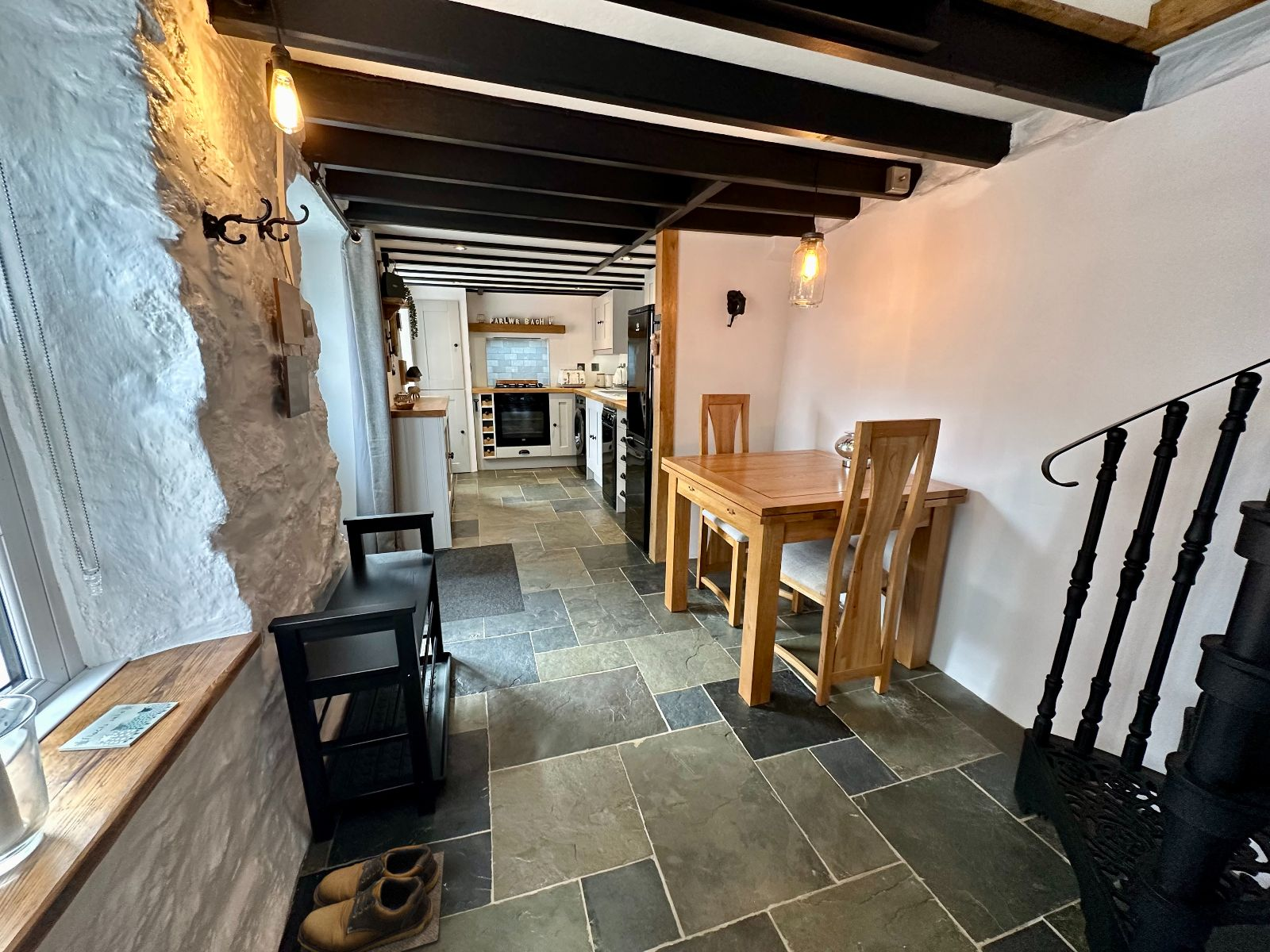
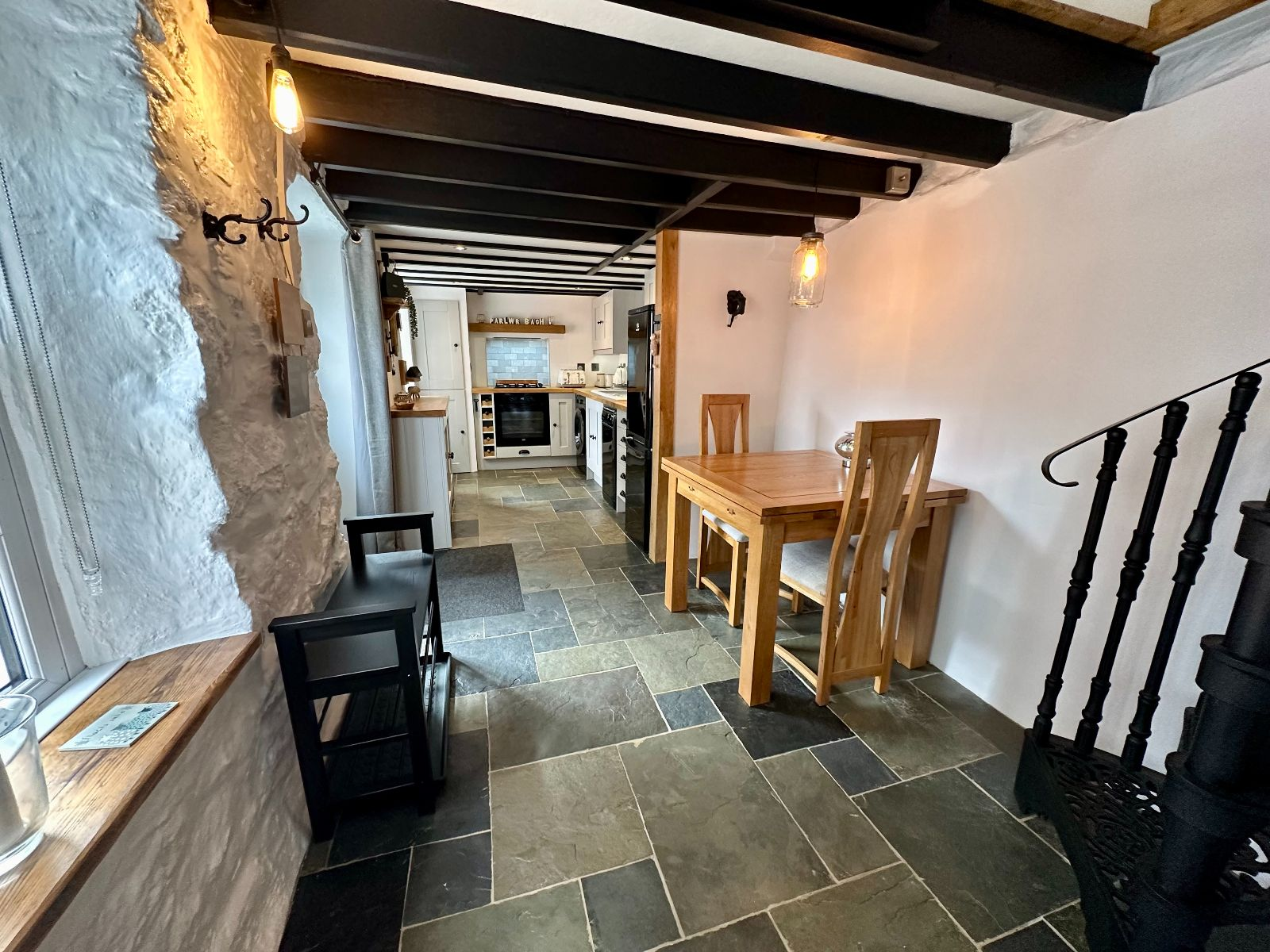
- shoes (374, 892)
